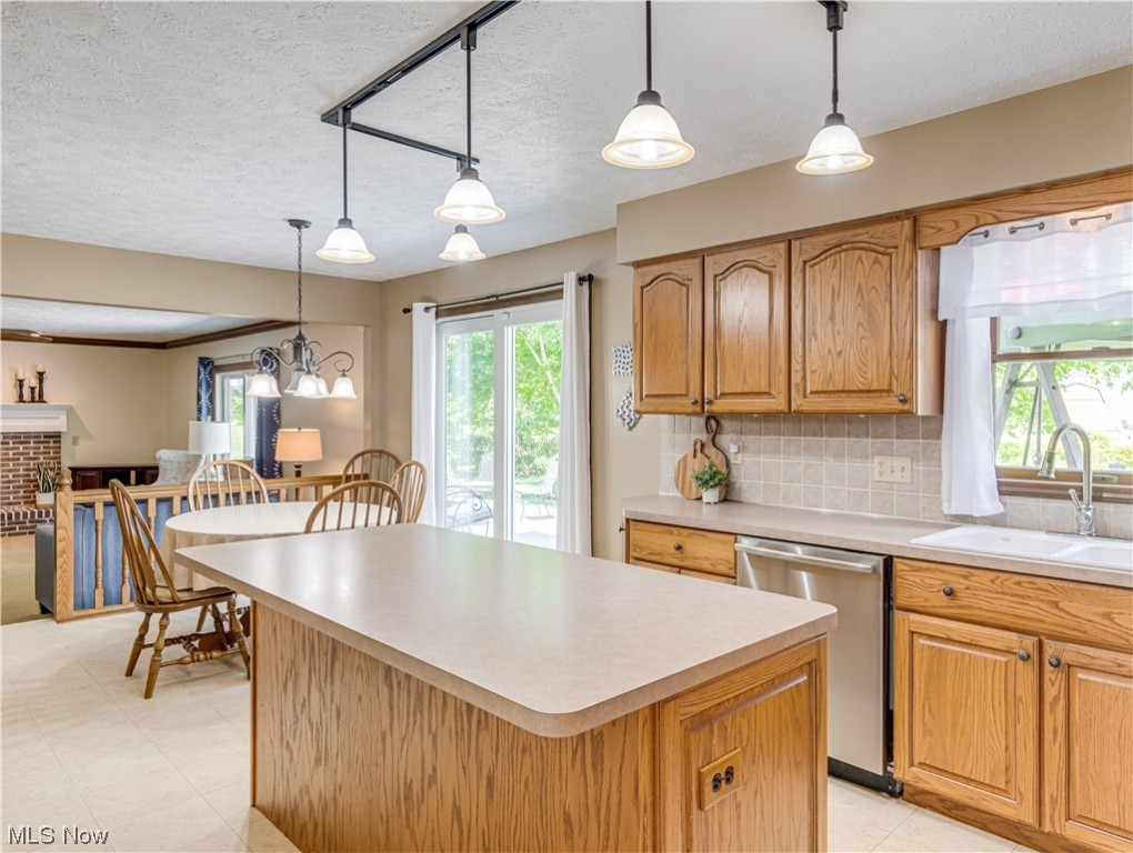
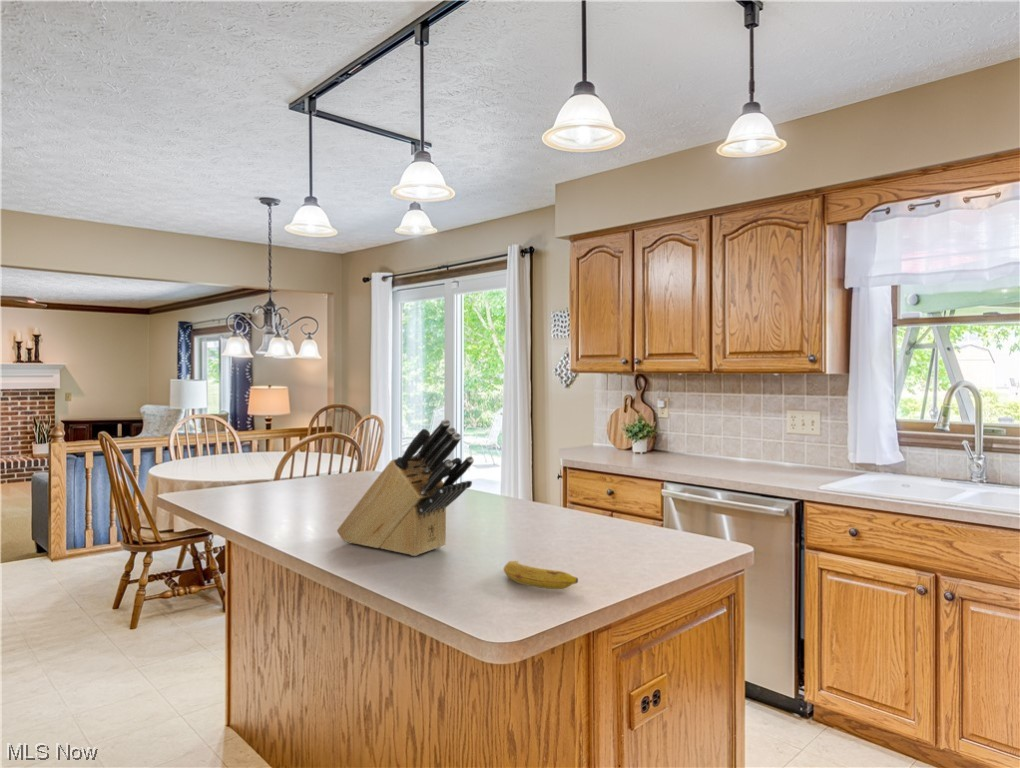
+ fruit (533, 571)
+ knife block (404, 482)
